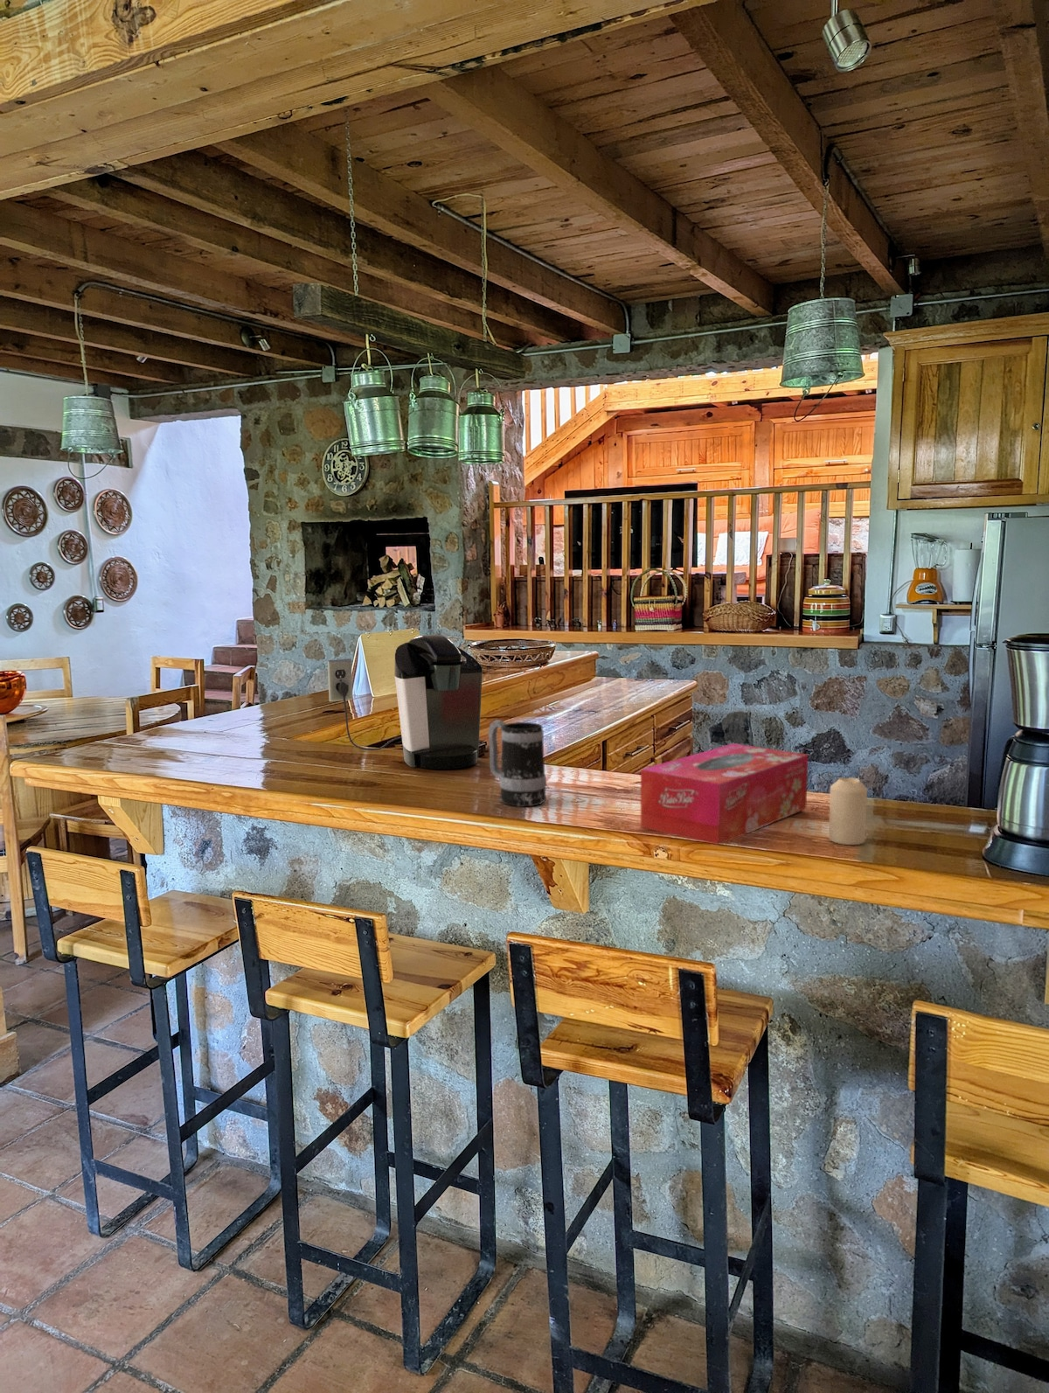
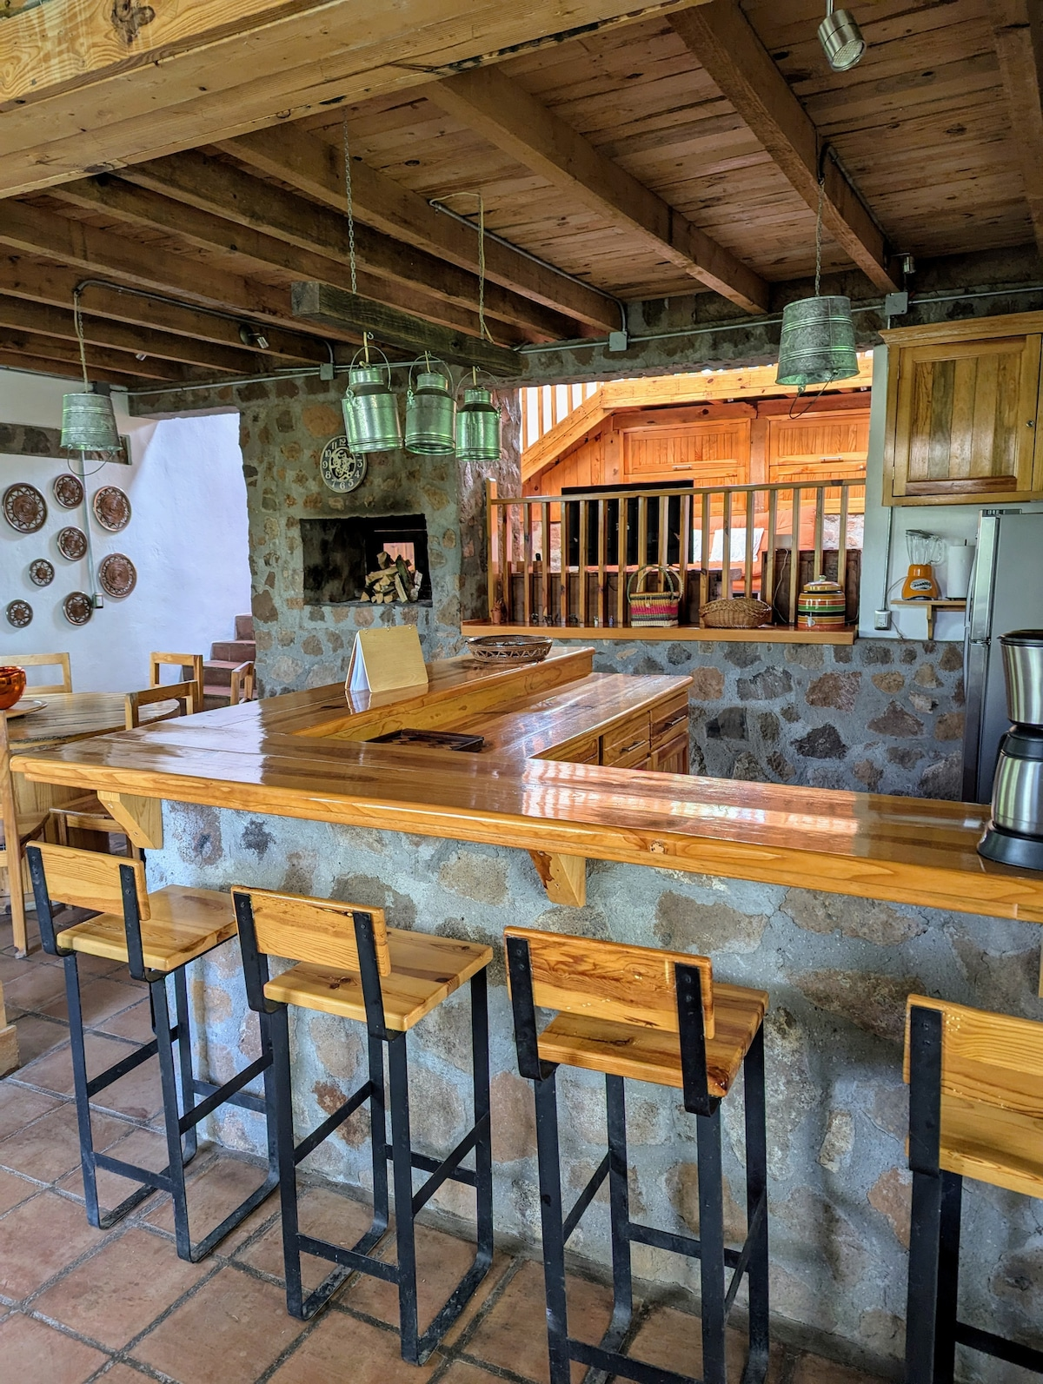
- coffee maker (413, 700)
- candle (847, 809)
- tissue box (726, 790)
- mug (515, 760)
